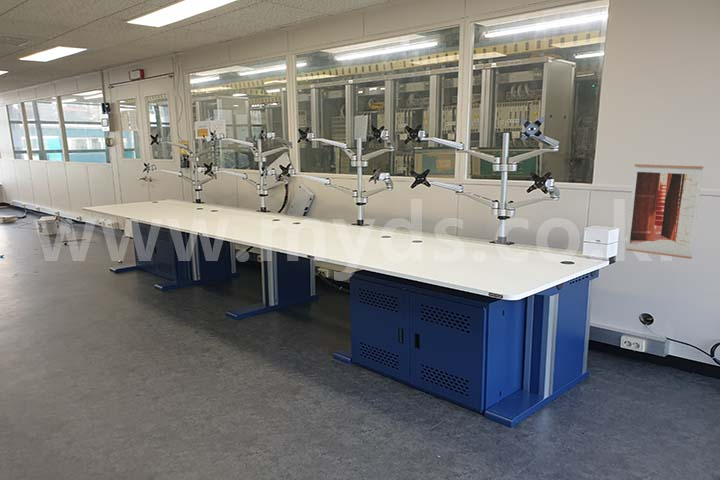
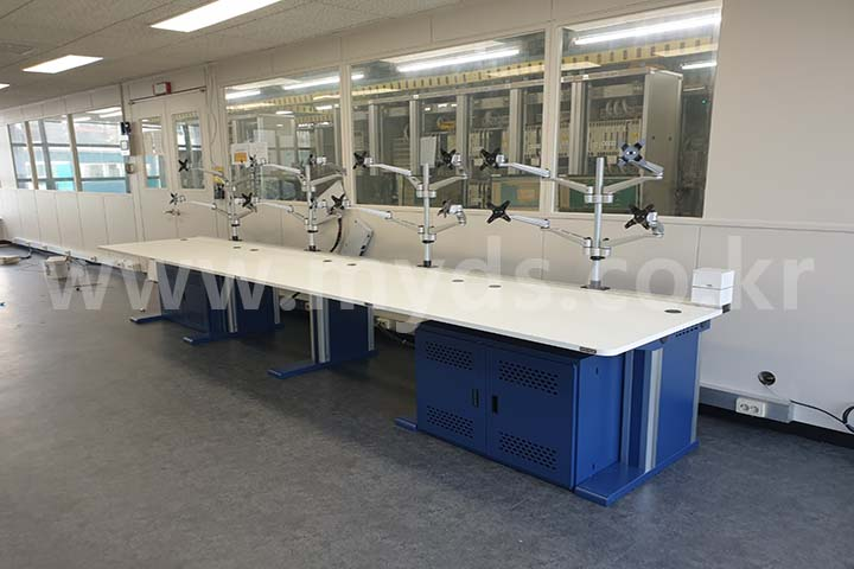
- wall art (662, 210)
